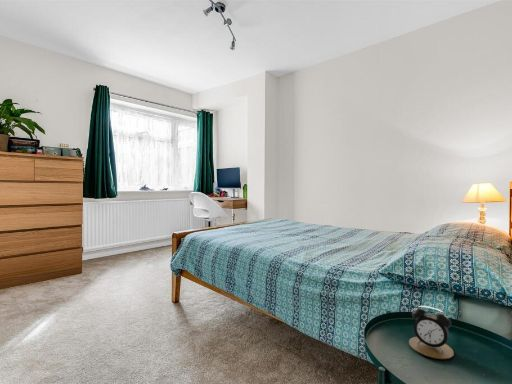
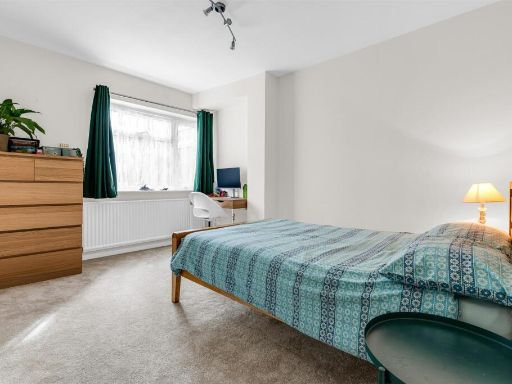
- alarm clock (430, 327)
